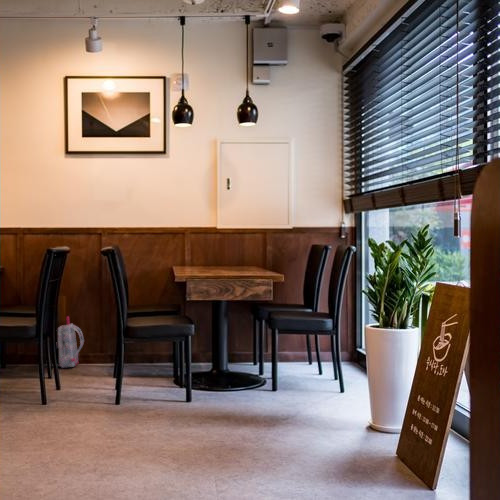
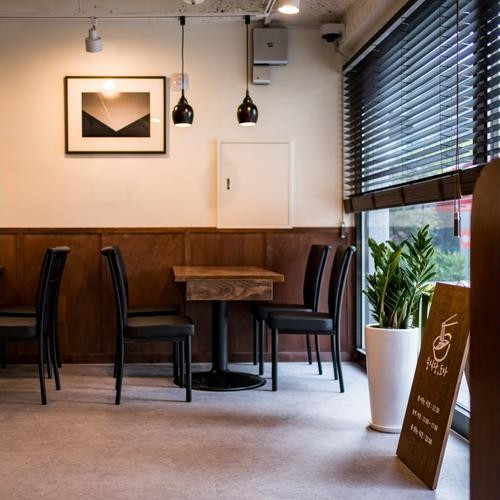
- backpack (69, 341)
